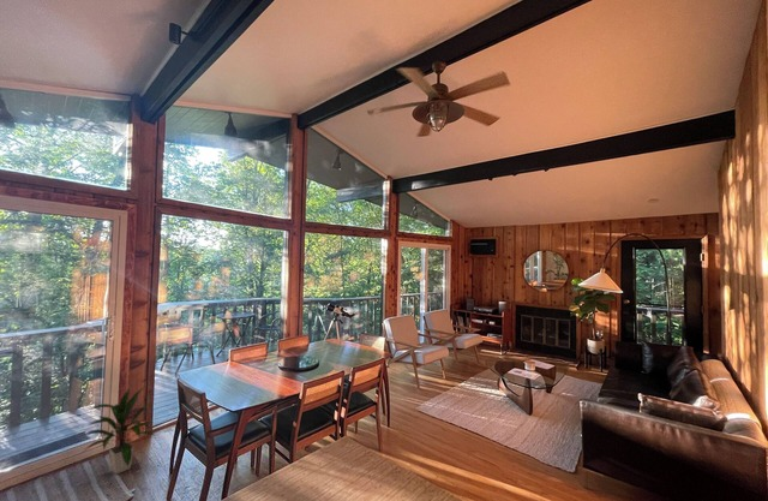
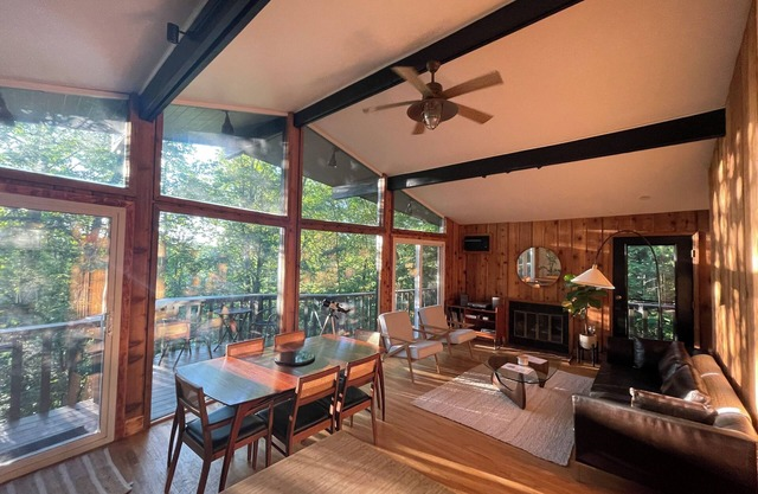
- indoor plant (121, 430)
